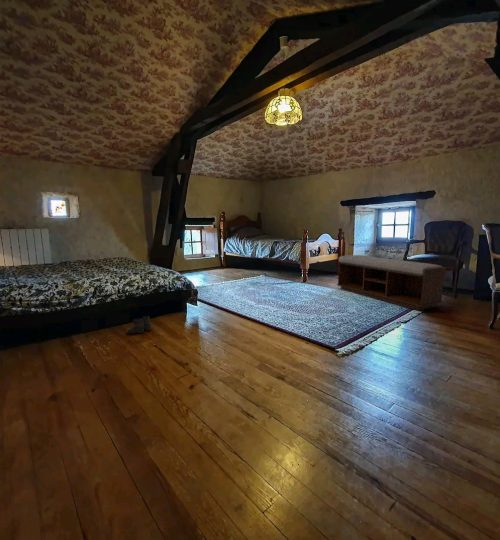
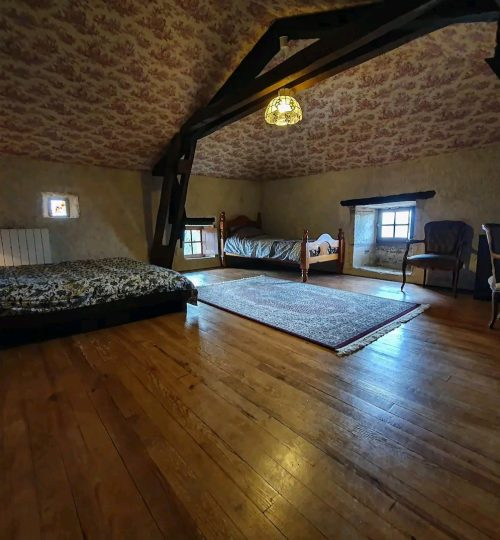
- bench (383, 278)
- boots (141, 323)
